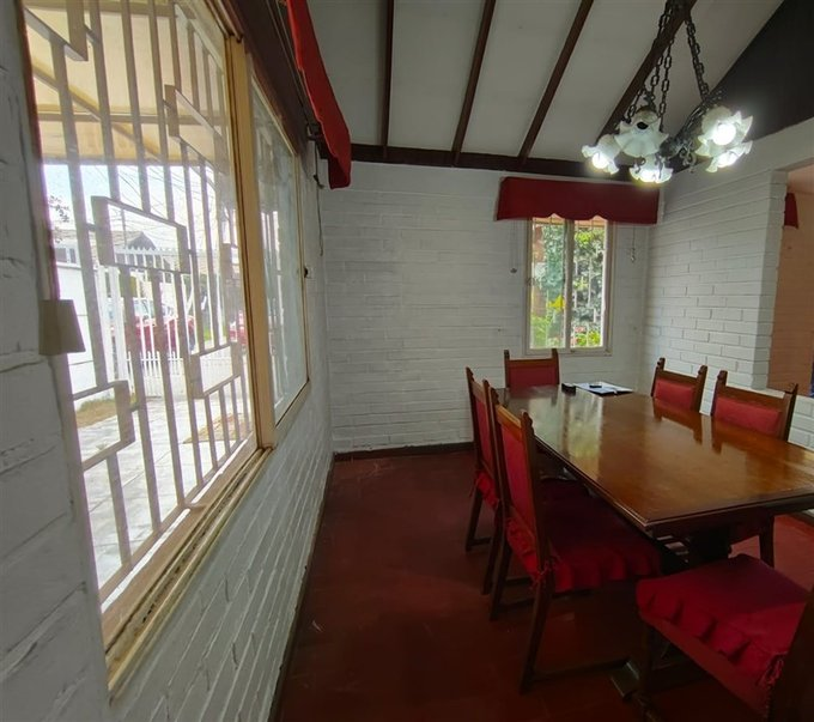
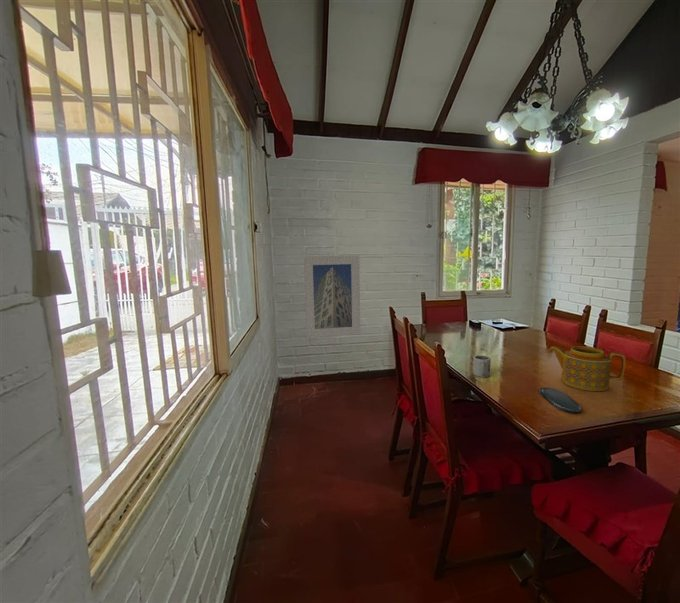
+ cup (481, 366)
+ oval tray (558, 398)
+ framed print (332, 296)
+ teapot (583, 366)
